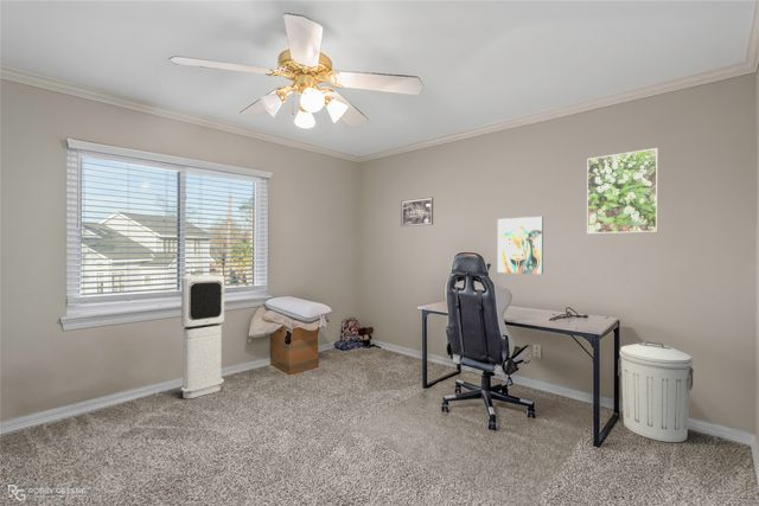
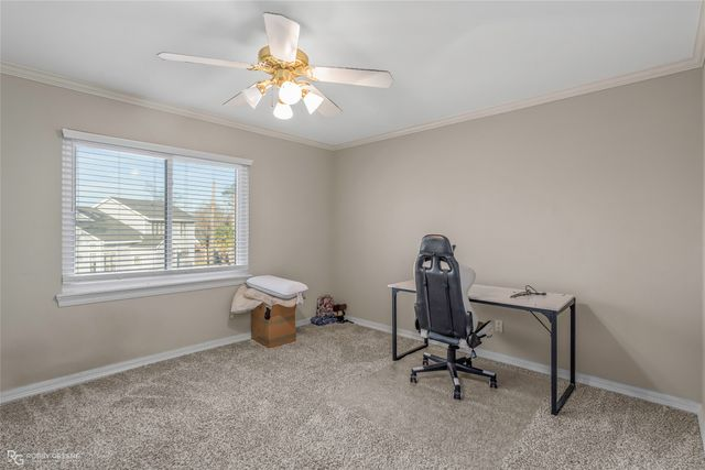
- wall art (416, 212)
- wall art (519, 245)
- air purifier (198, 332)
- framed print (620, 193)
- trash can (653, 385)
